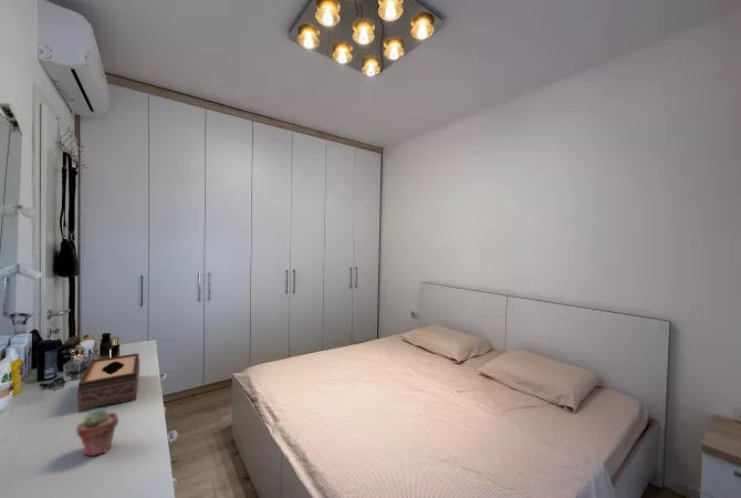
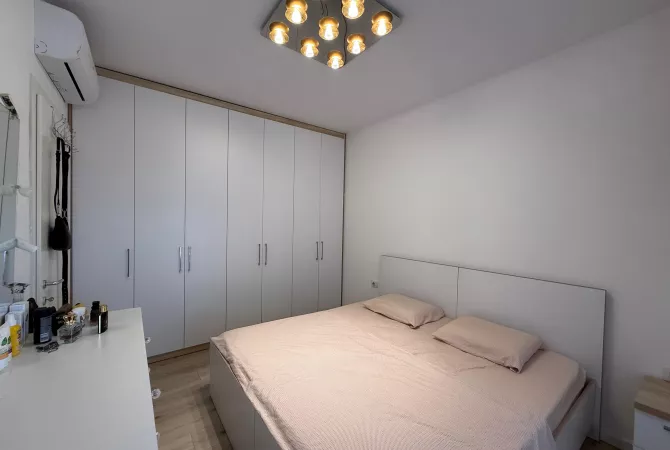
- potted succulent (97, 428)
- tissue box (112, 378)
